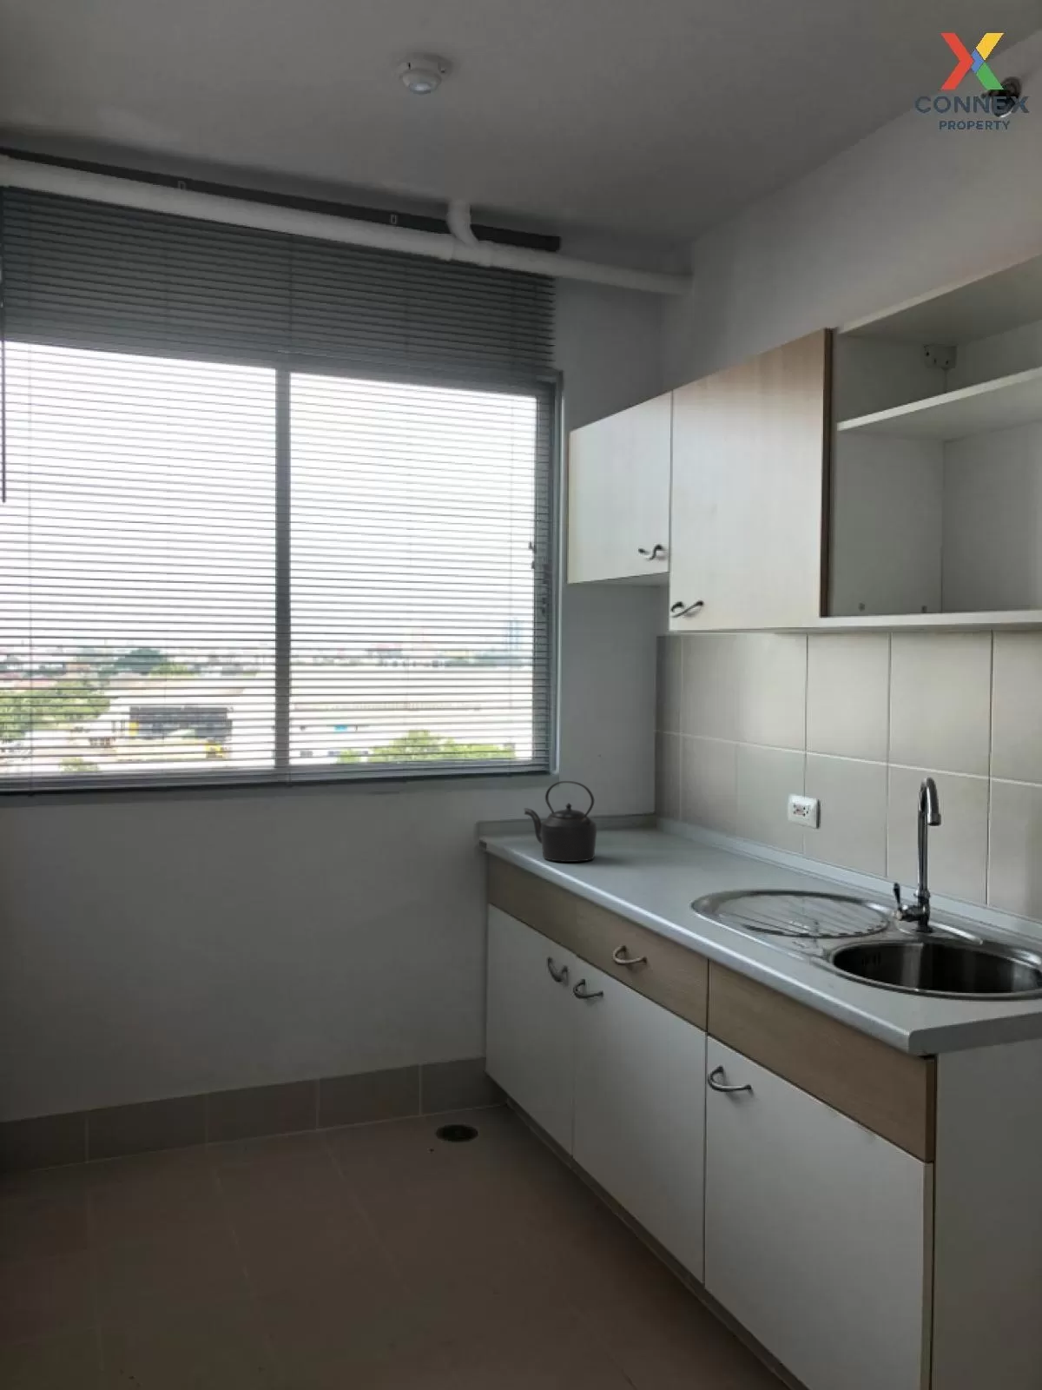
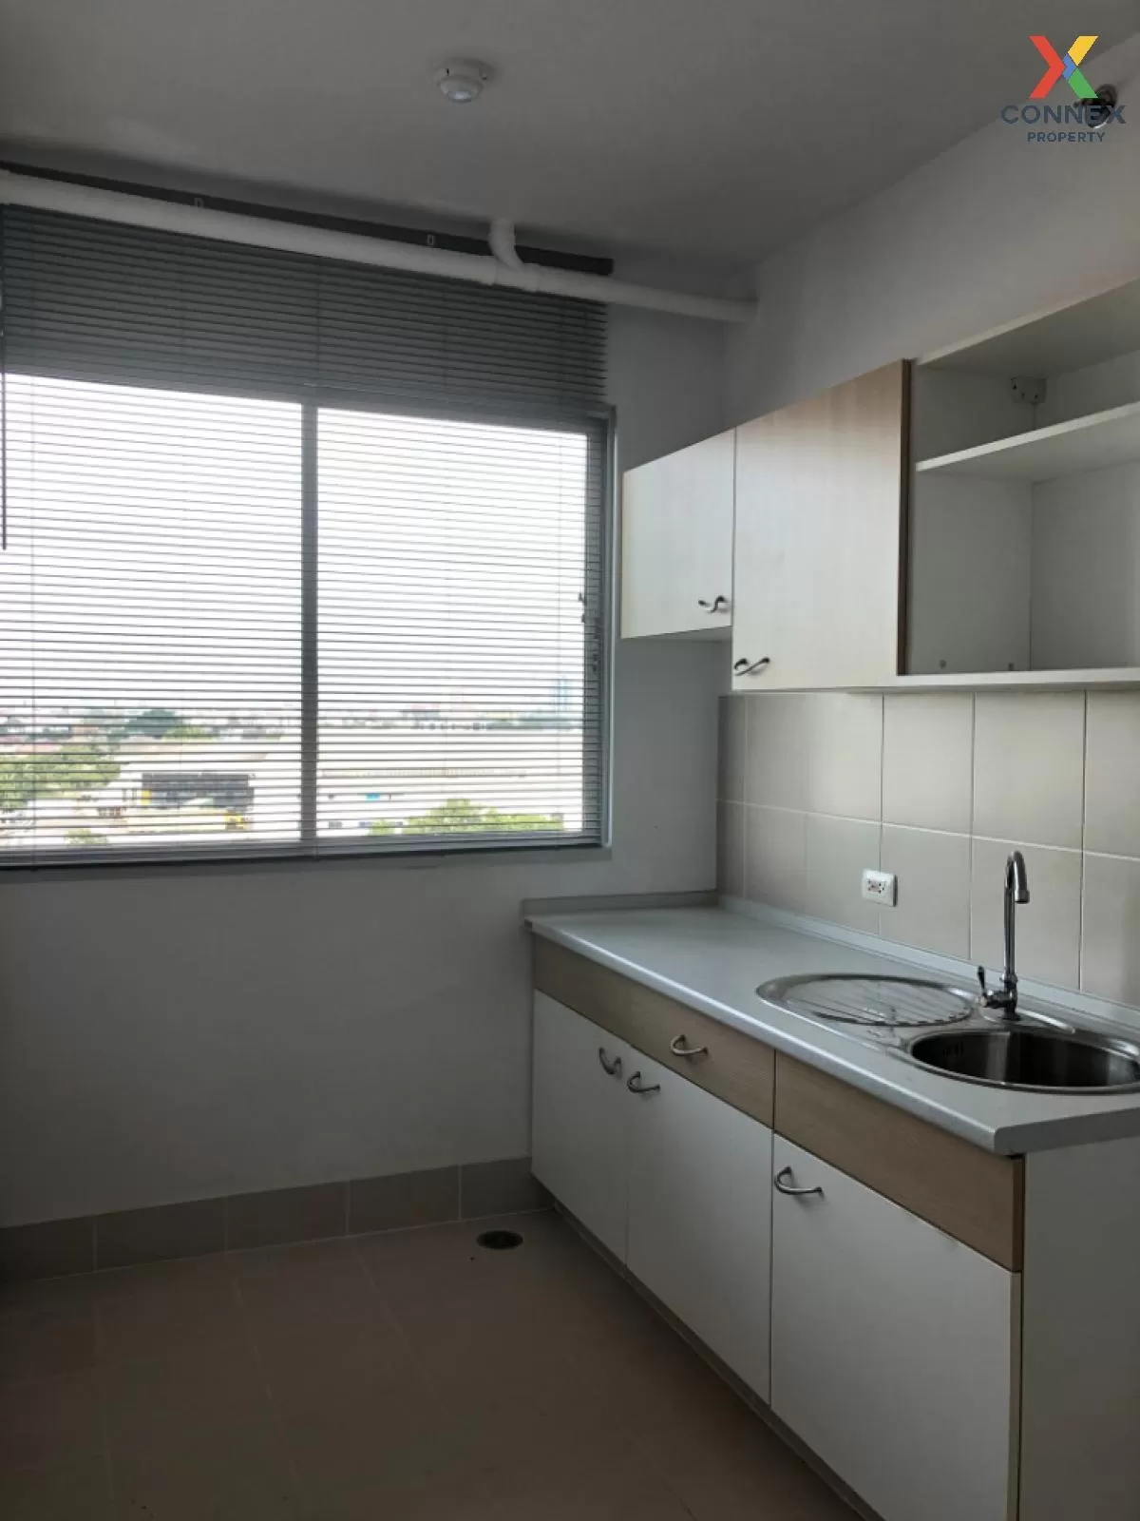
- kettle (557, 818)
